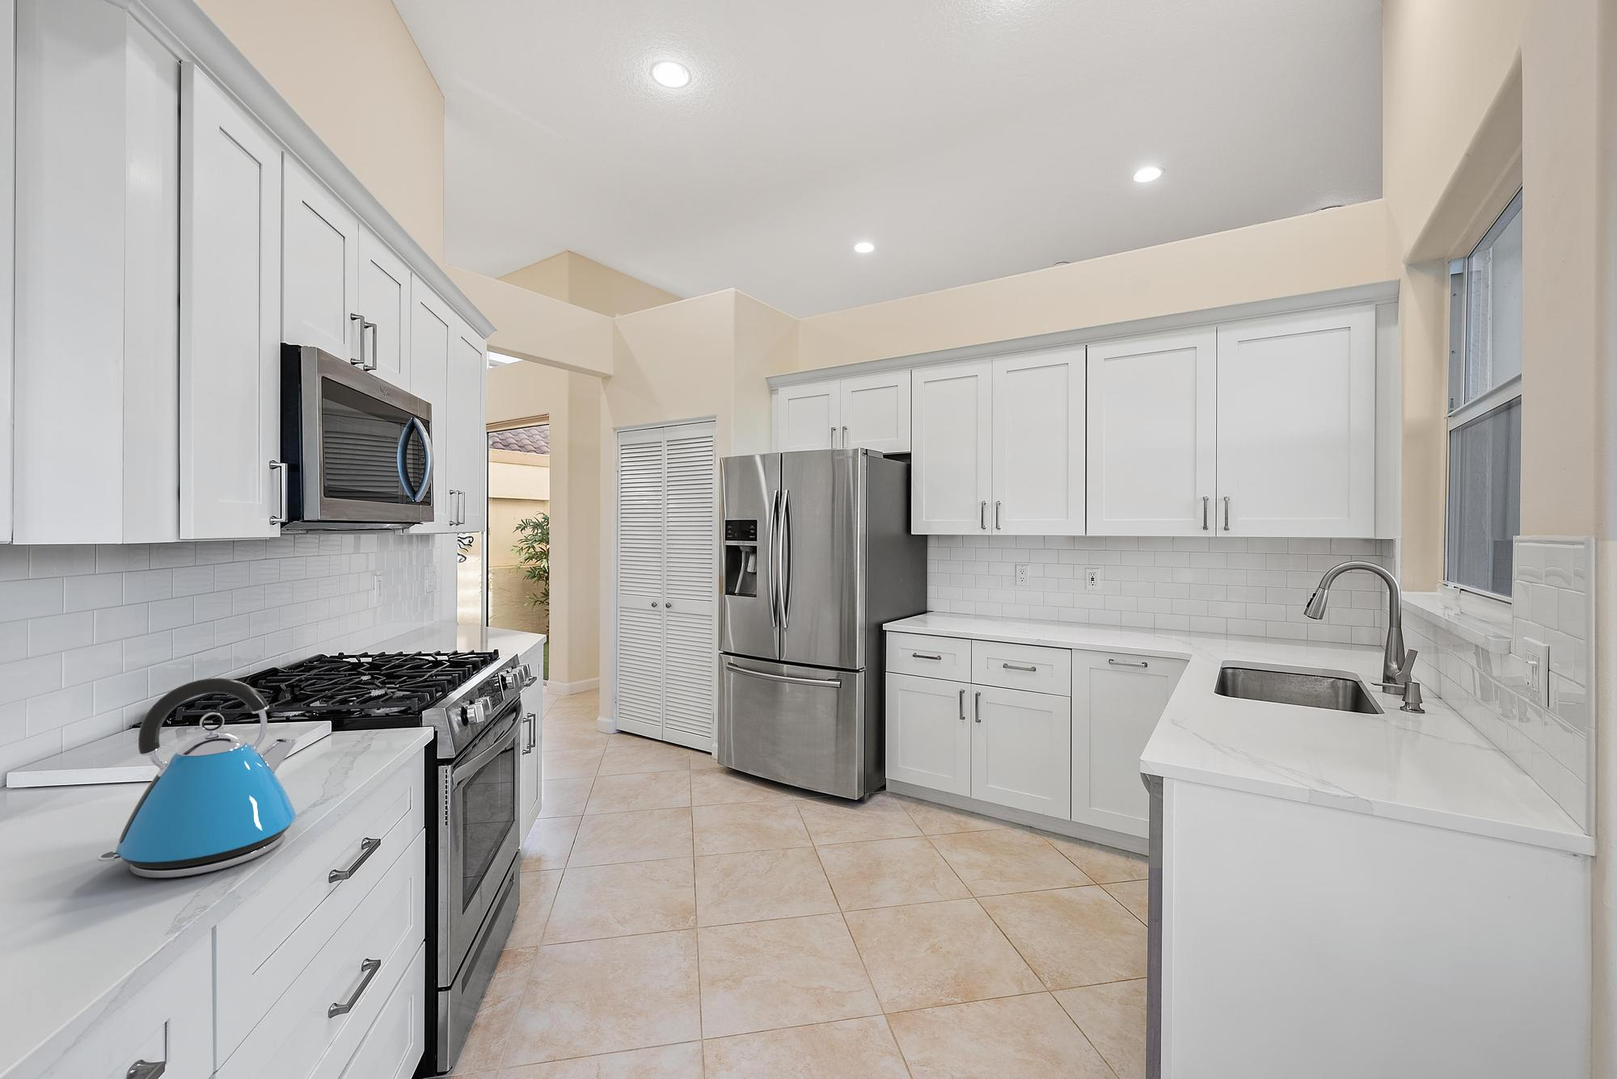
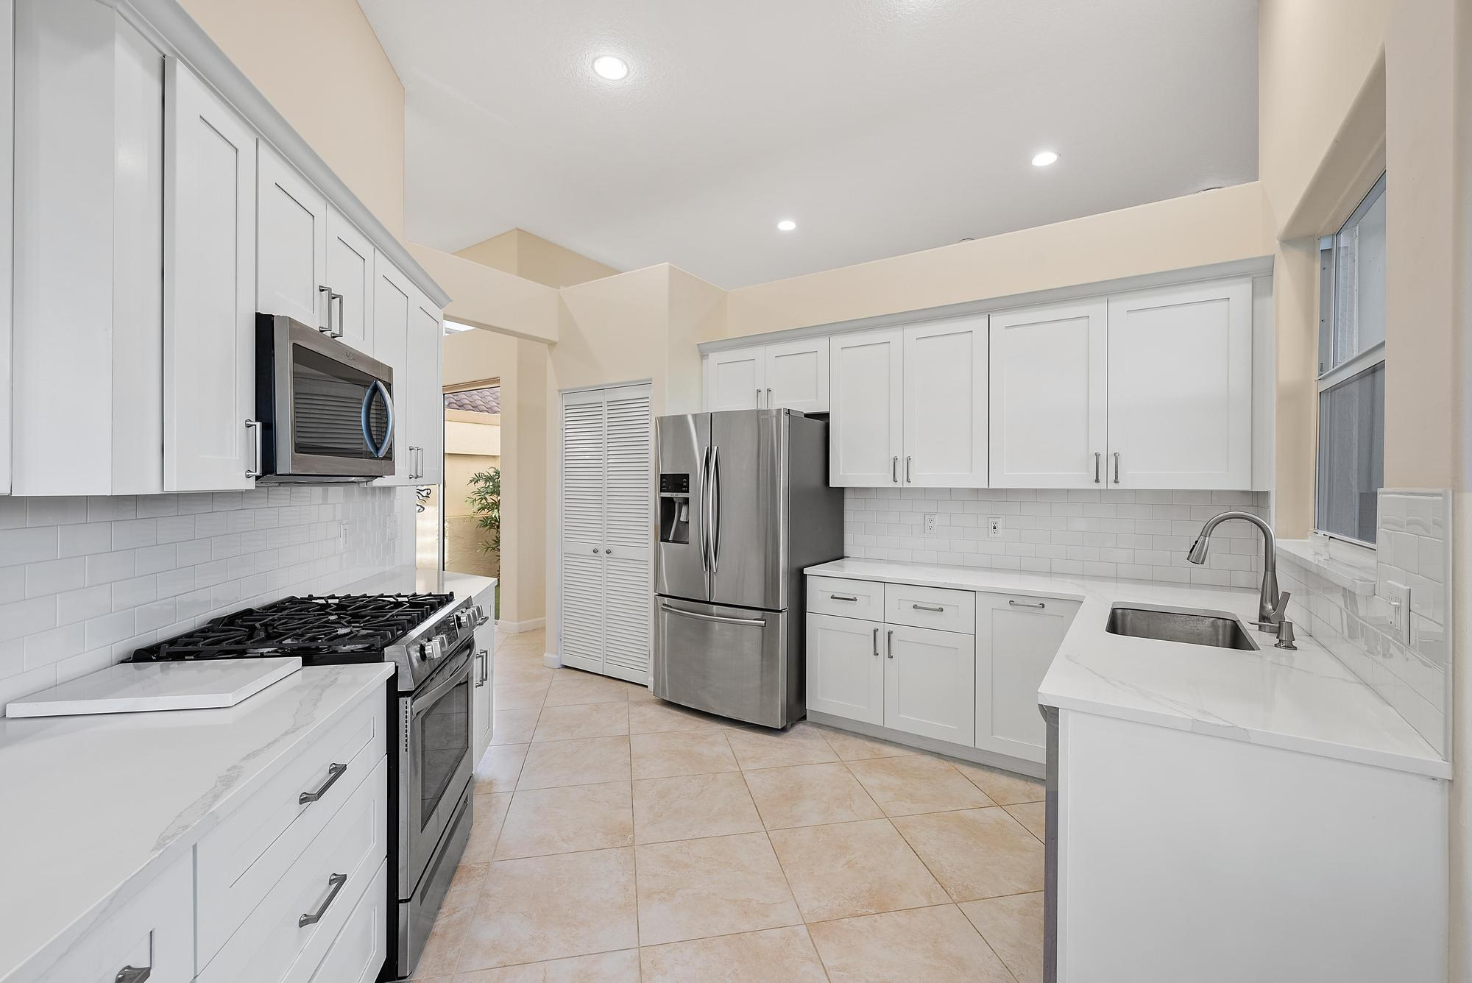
- kettle (205, 765)
